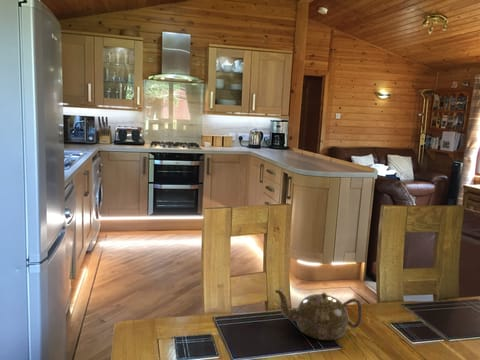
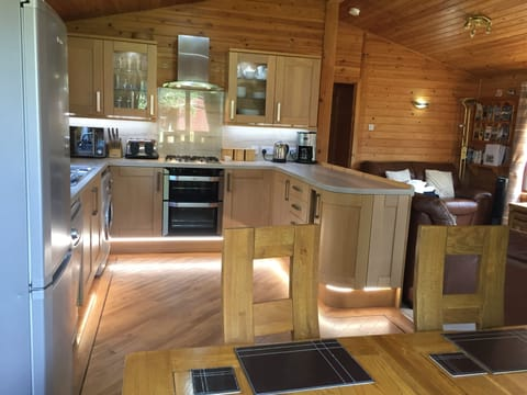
- teapot (318, 310)
